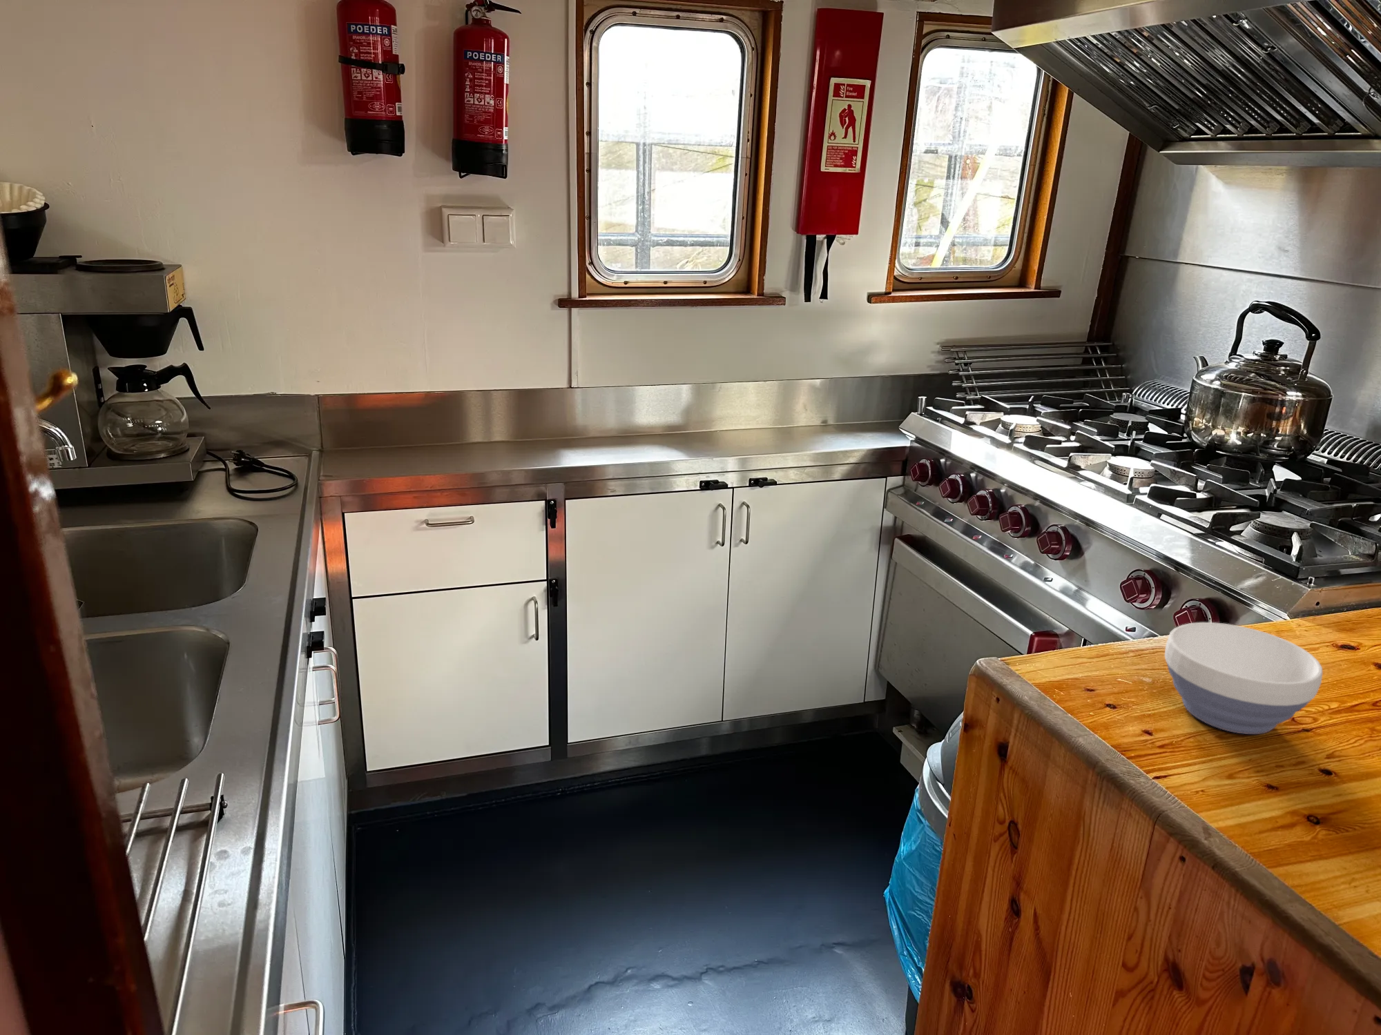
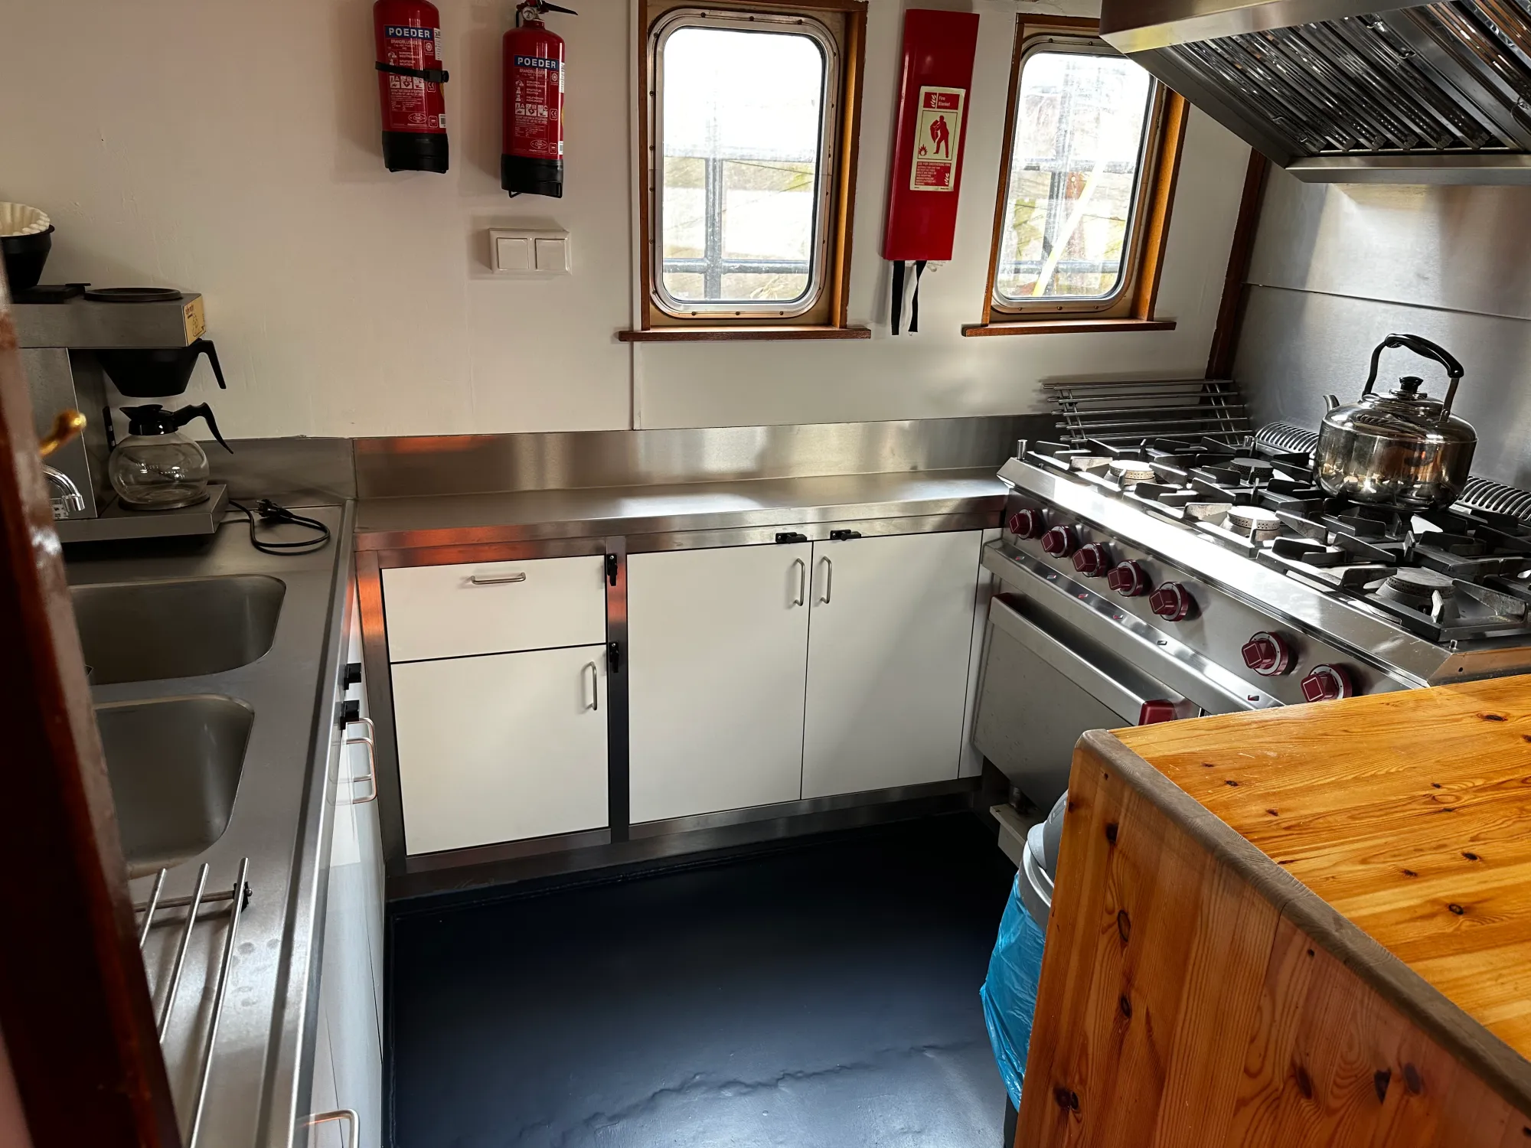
- bowl (1235, 683)
